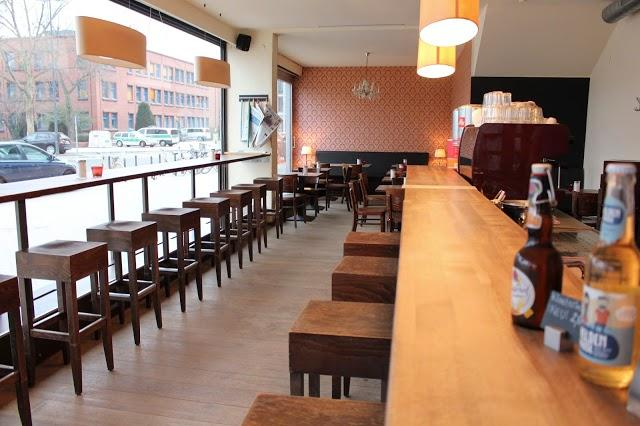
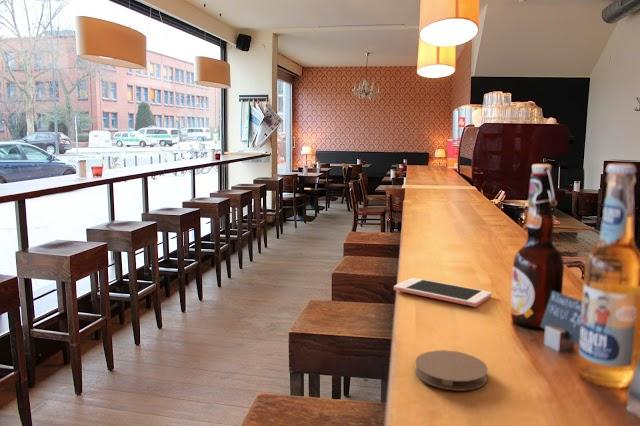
+ cell phone (441, 291)
+ coaster (450, 369)
